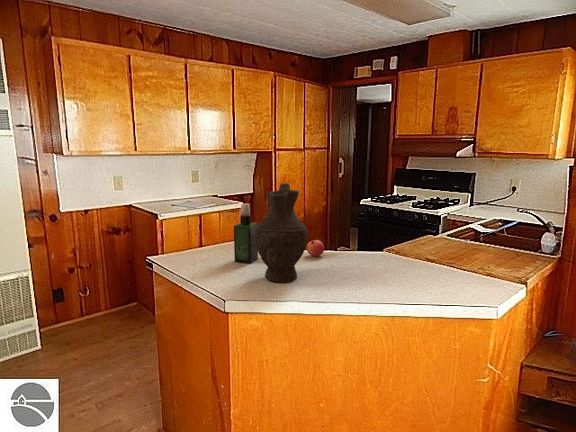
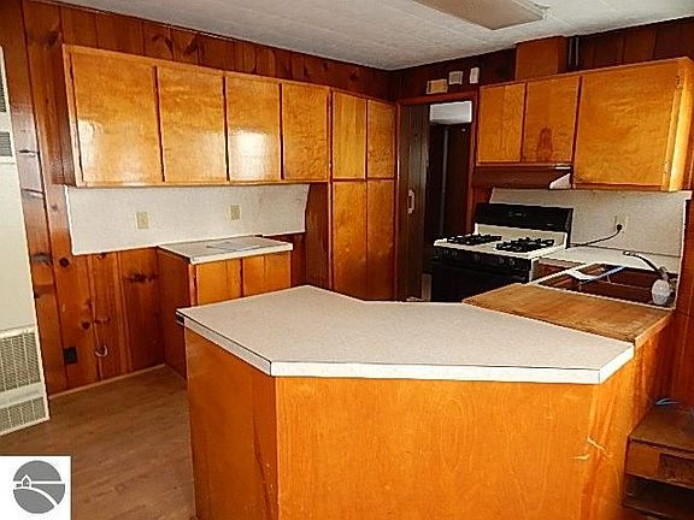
- decorative vase (282, 231)
- pomegranate (315, 247)
- spray bottle (245, 232)
